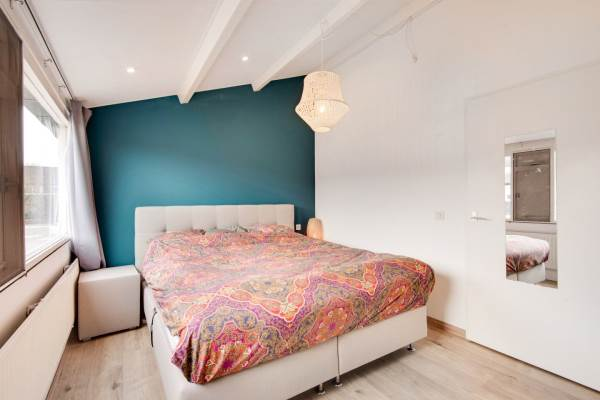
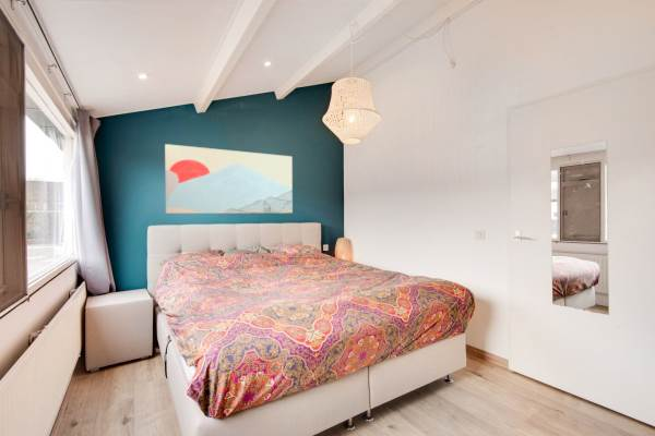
+ wall art (235, 182)
